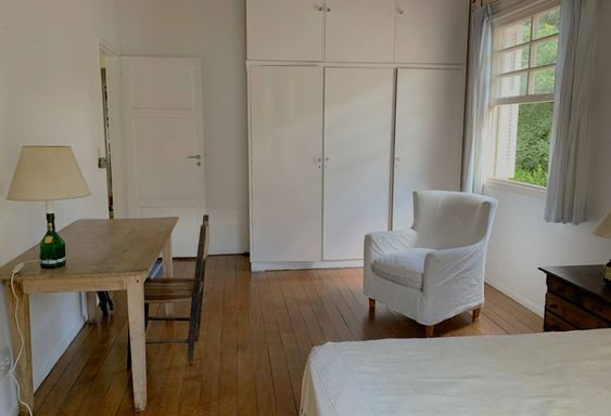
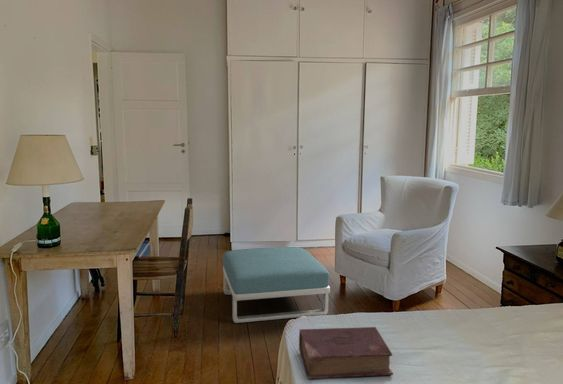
+ footstool (272, 279)
+ book (343, 350)
